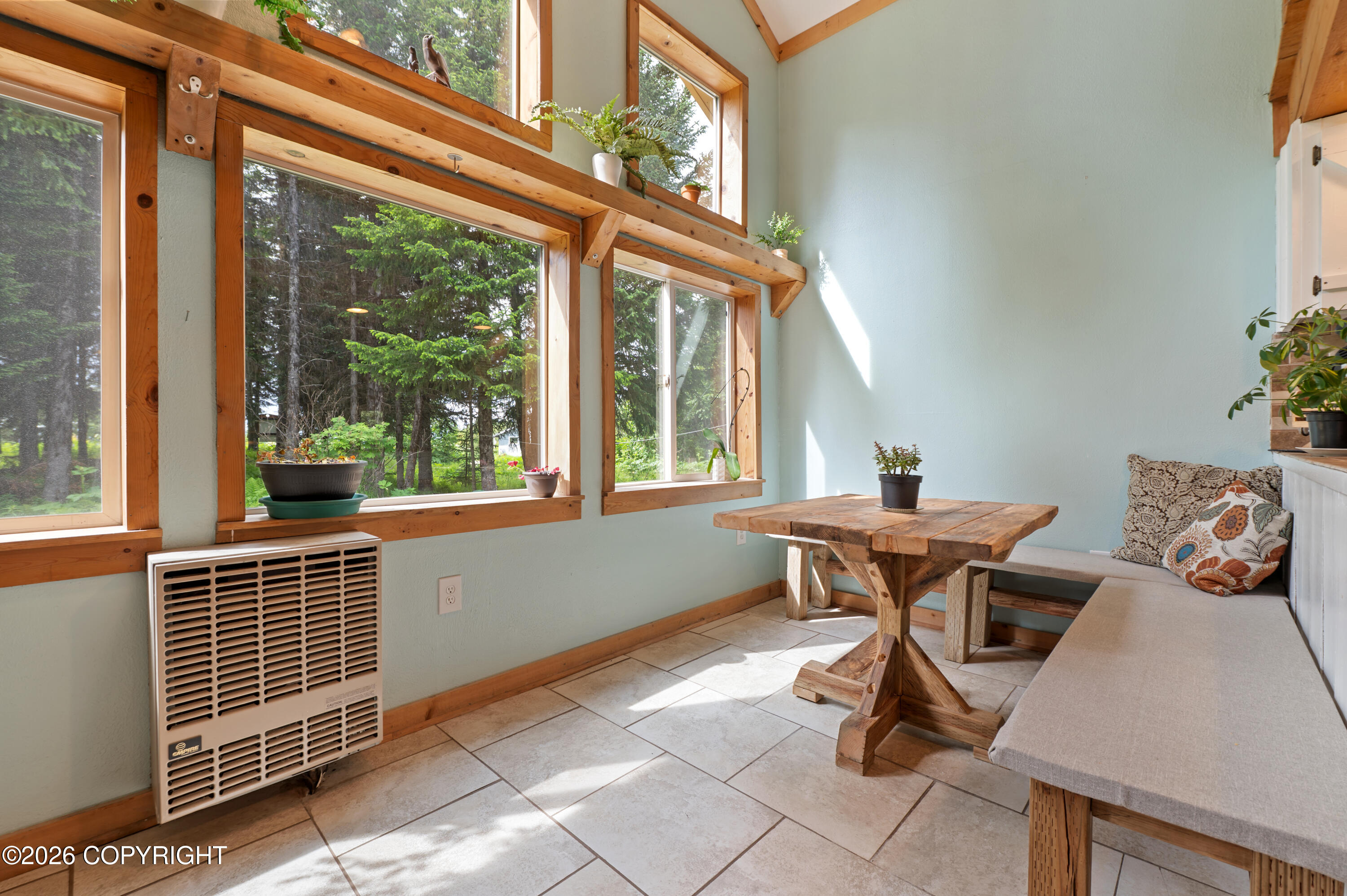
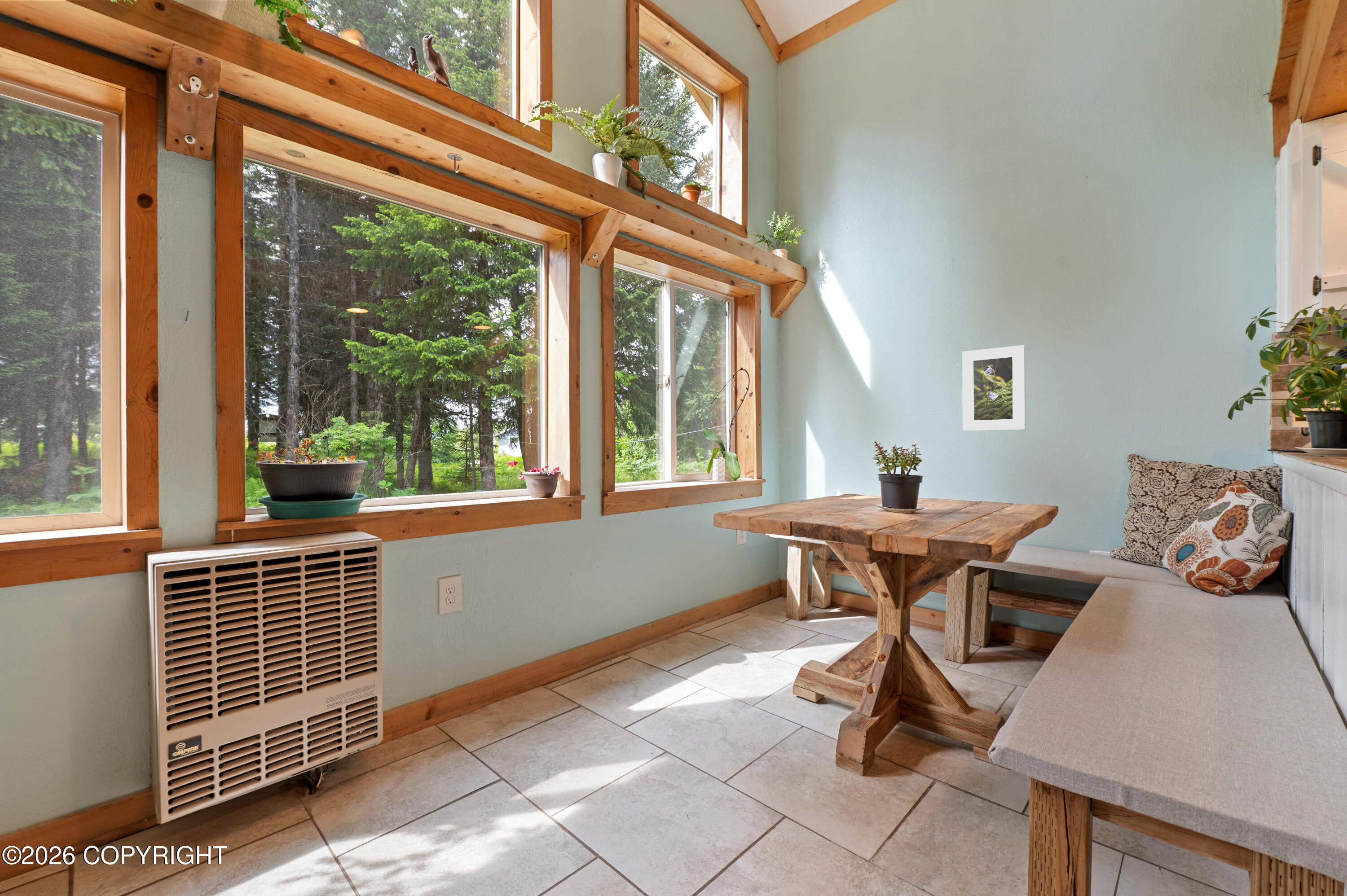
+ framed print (993, 389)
